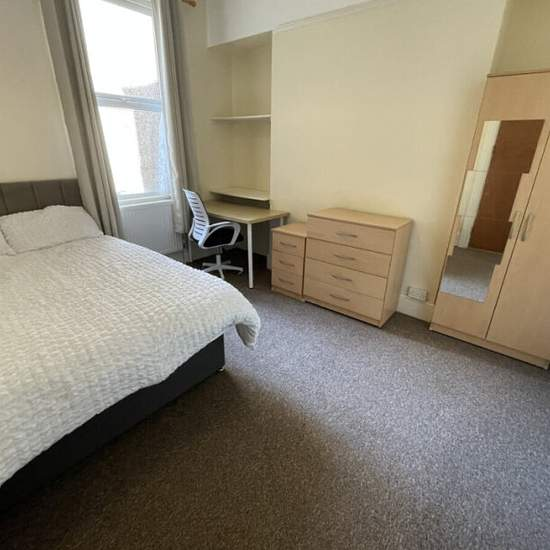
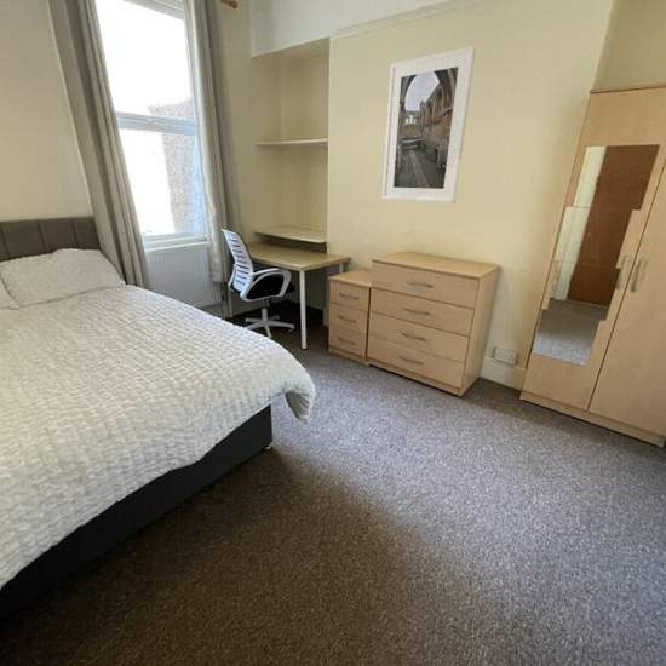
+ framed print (423, 132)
